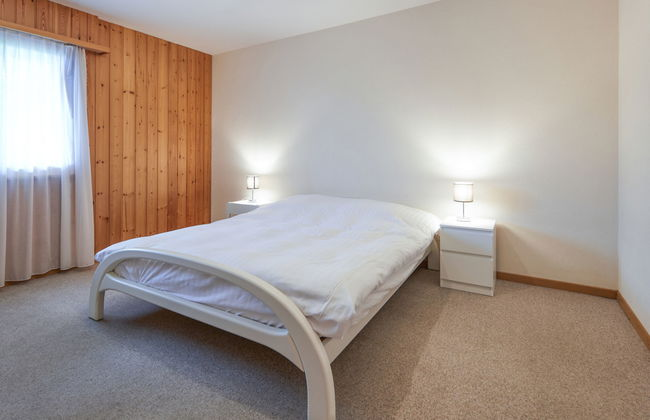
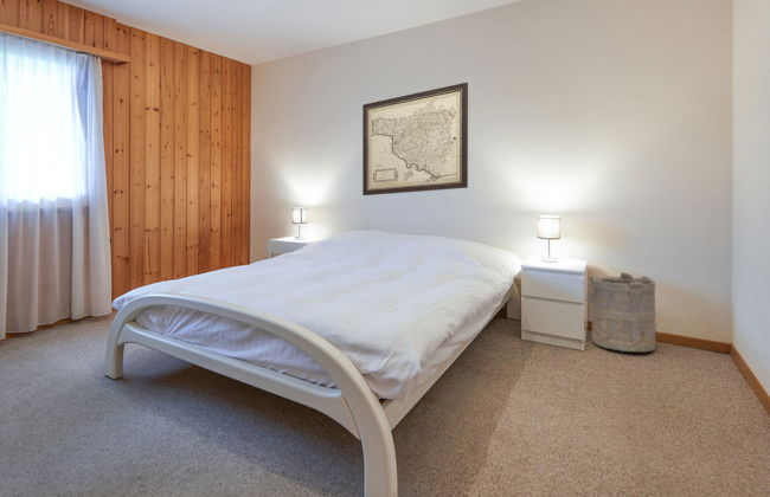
+ laundry hamper (618, 308)
+ wall art (411, 143)
